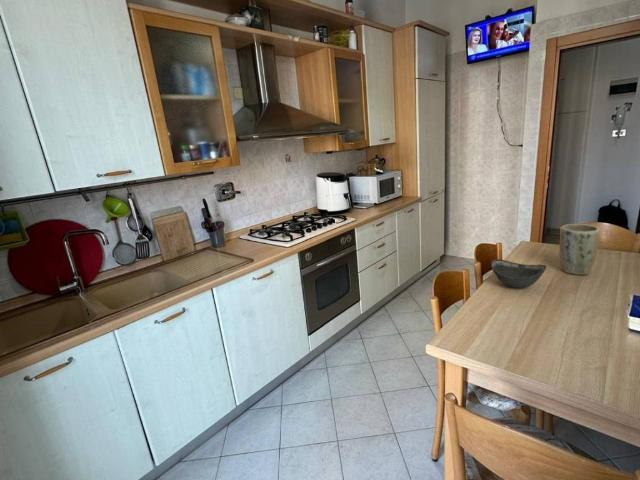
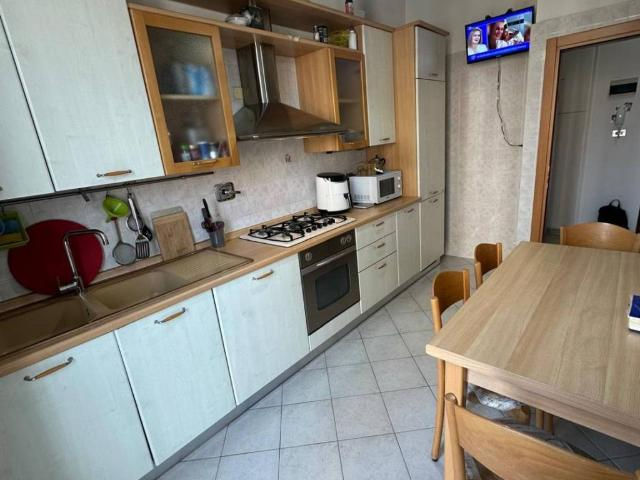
- plant pot (577, 249)
- bowl (517, 274)
